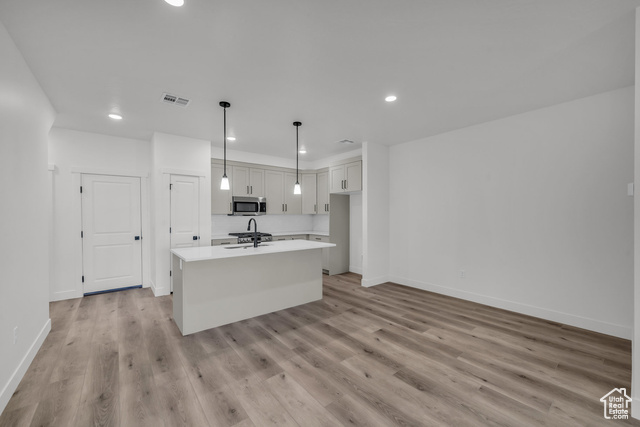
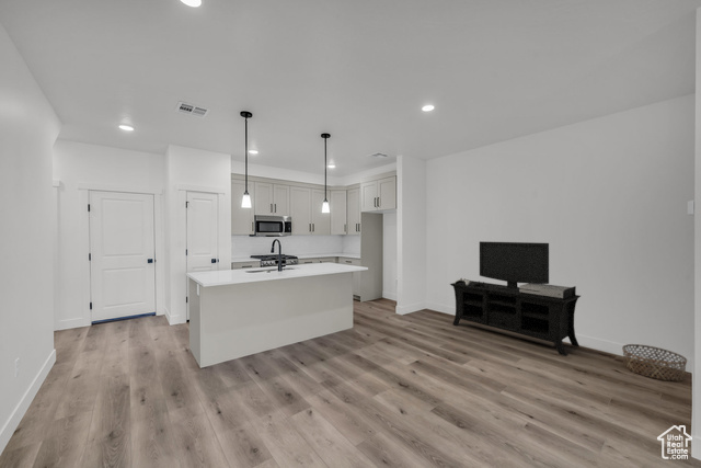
+ basket (653, 362)
+ media console (508, 288)
